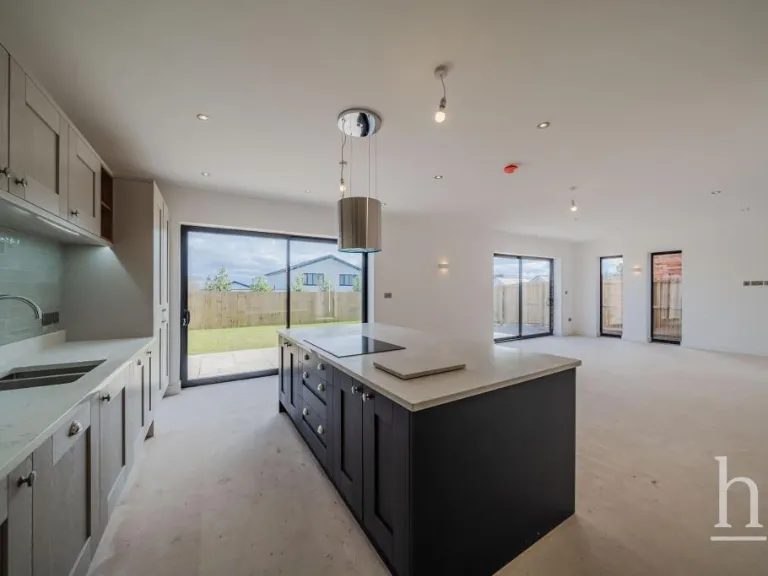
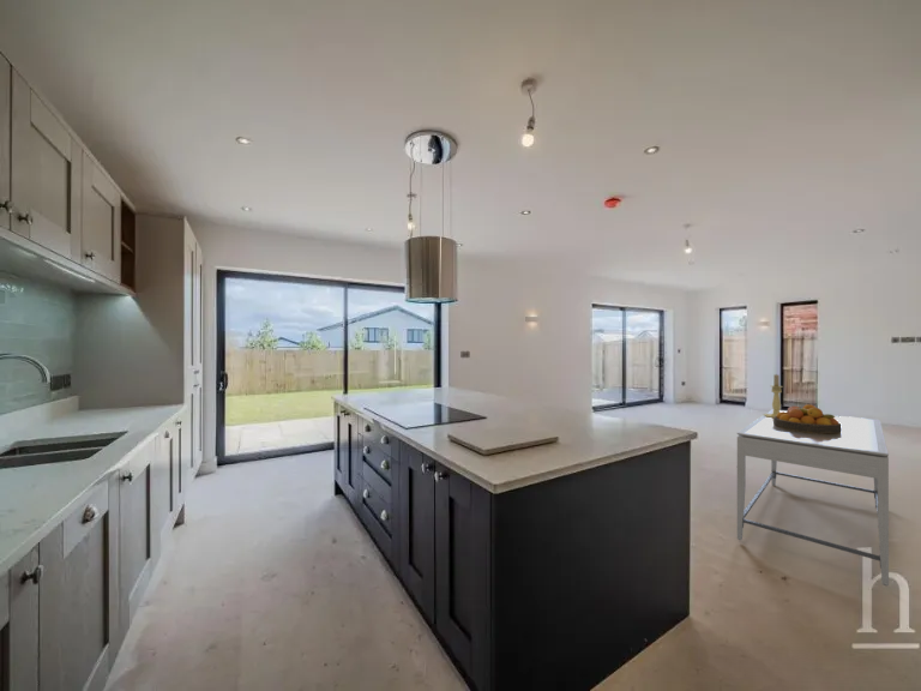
+ fruit bowl (806, 416)
+ dining table (814, 479)
+ candle holder (776, 395)
